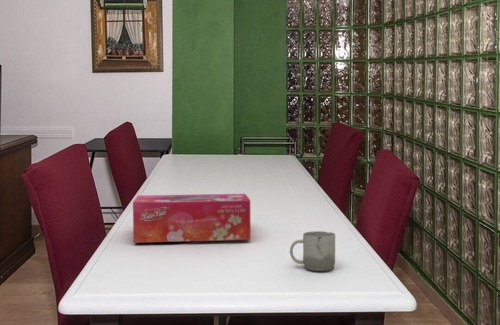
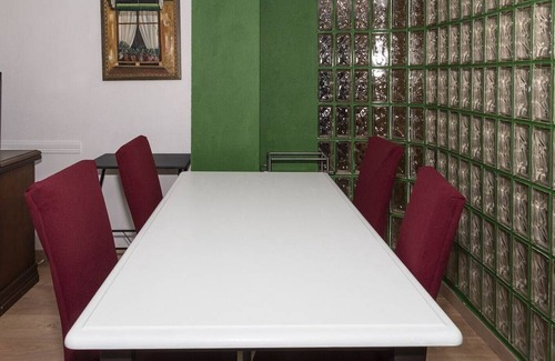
- tissue box (192, 216)
- cup (312, 250)
